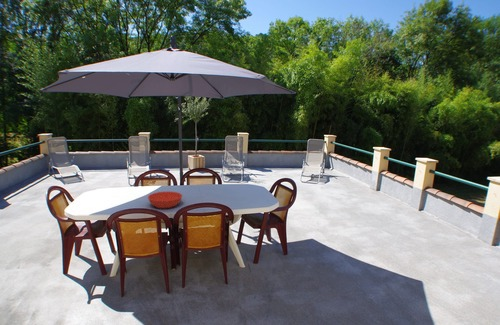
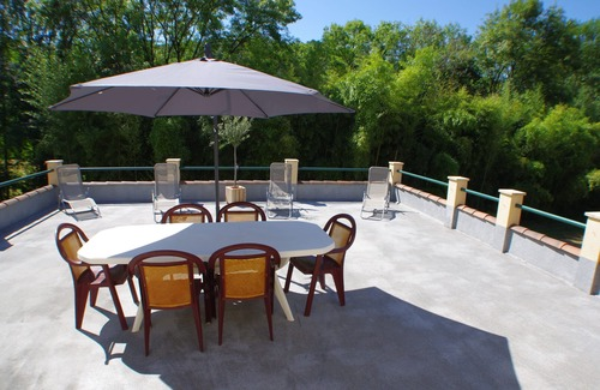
- bowl (165, 200)
